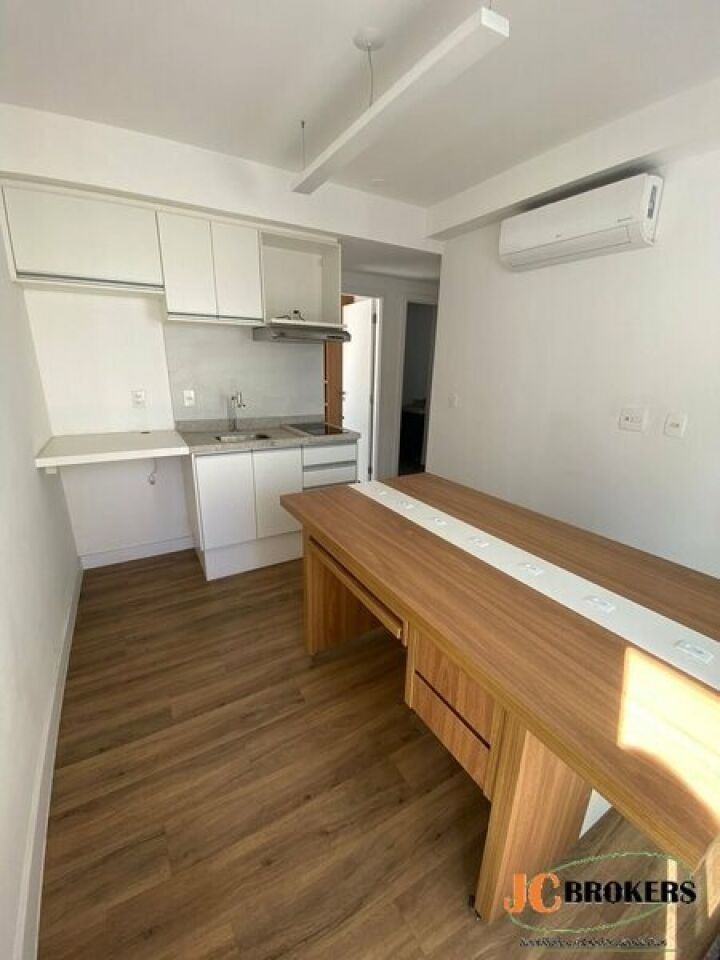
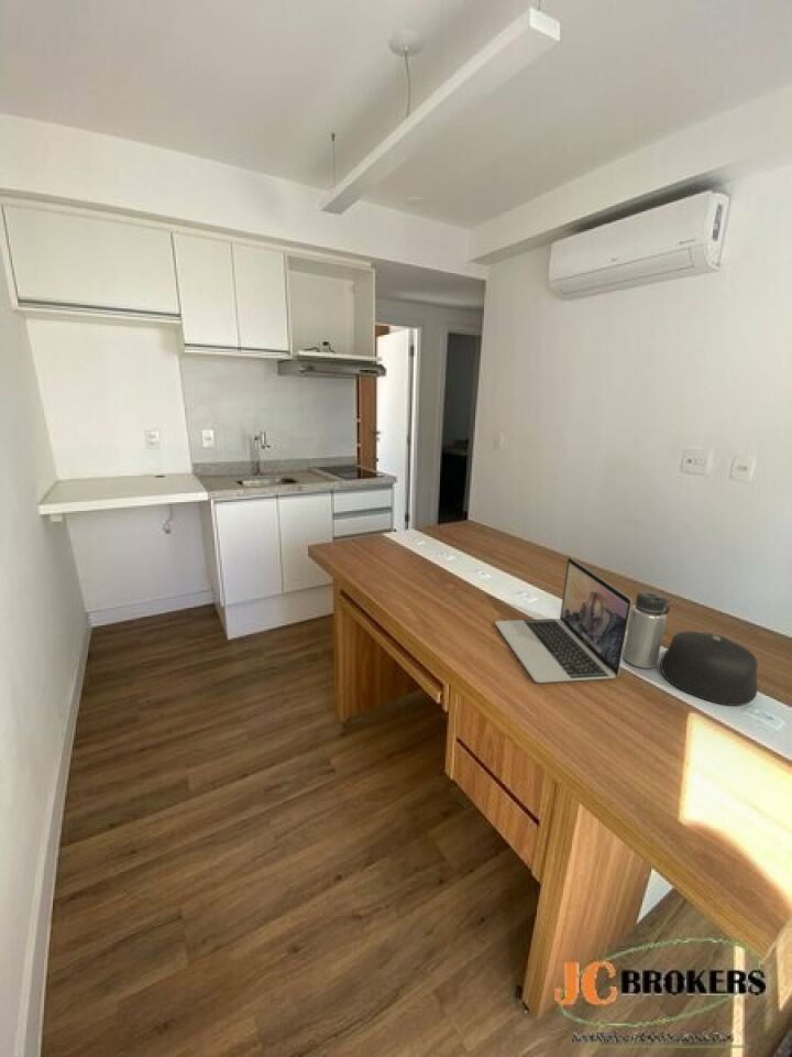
+ water bottle (706, 640)
+ laptop (553, 619)
